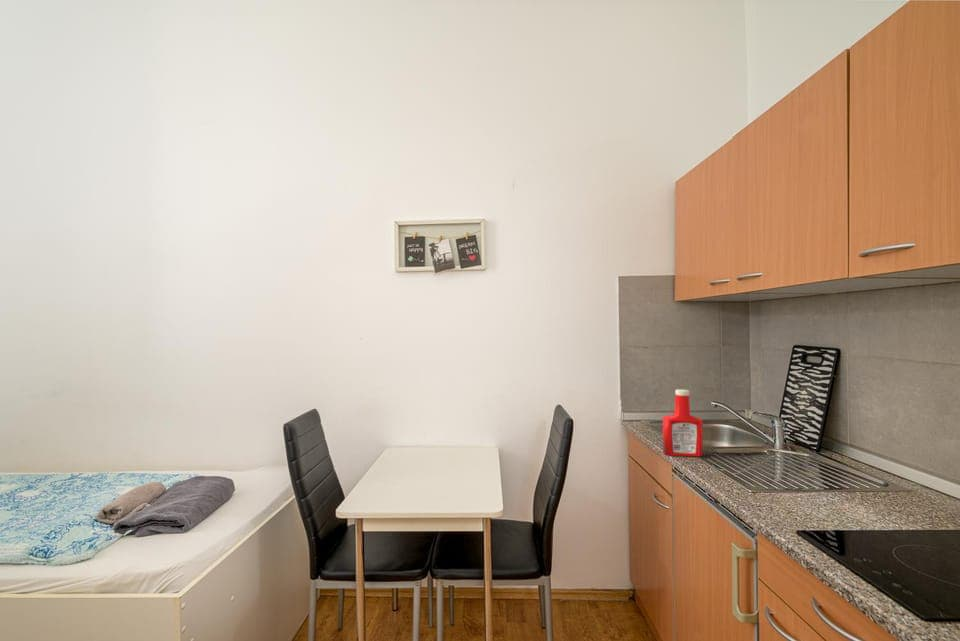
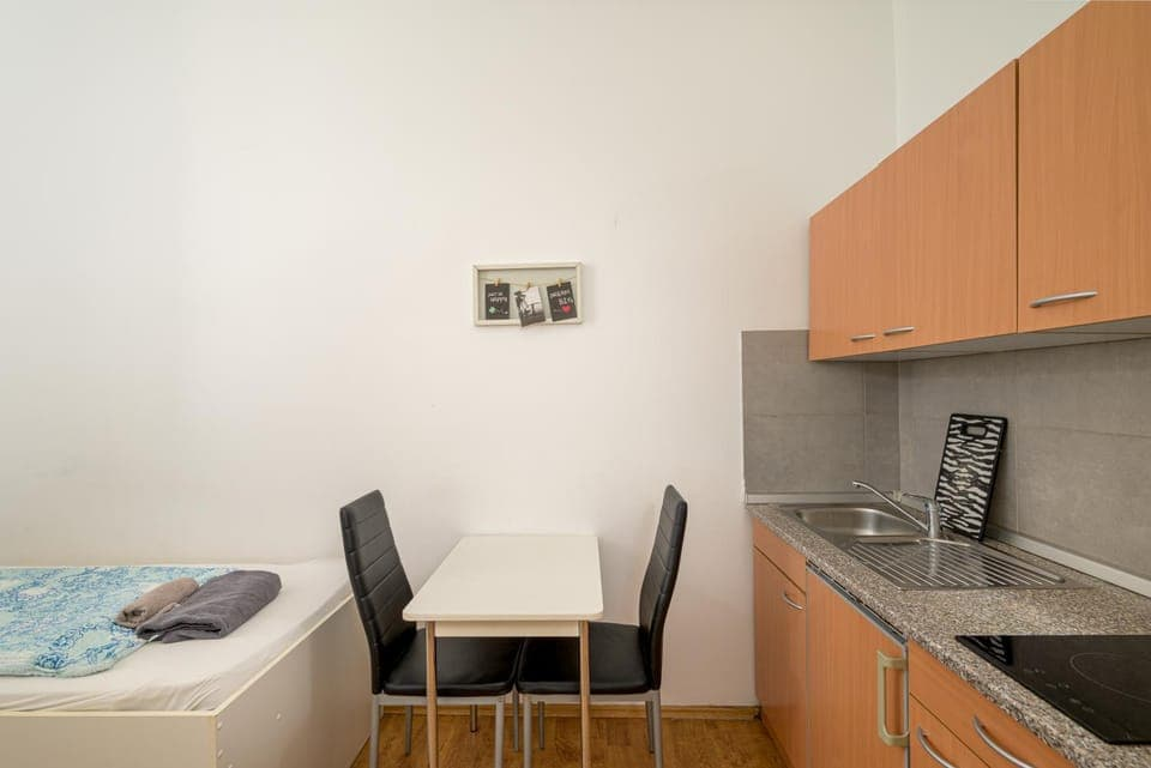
- soap bottle (682, 422)
